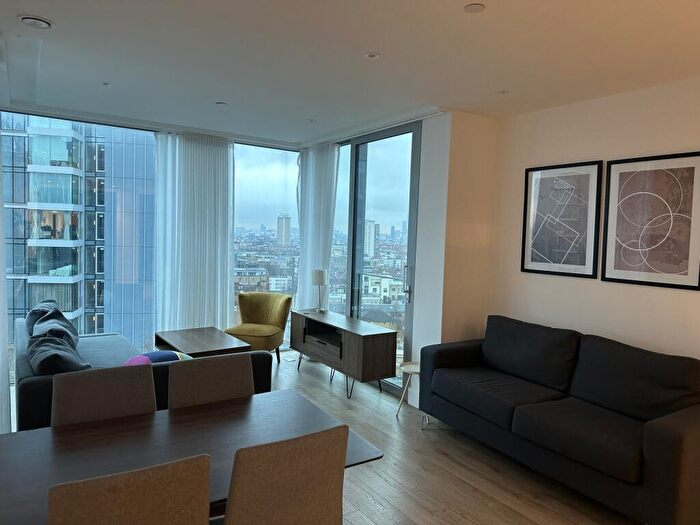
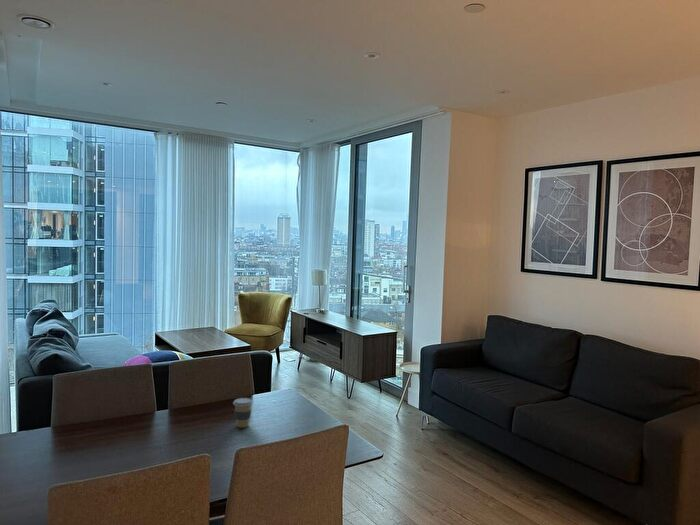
+ coffee cup (242, 412)
